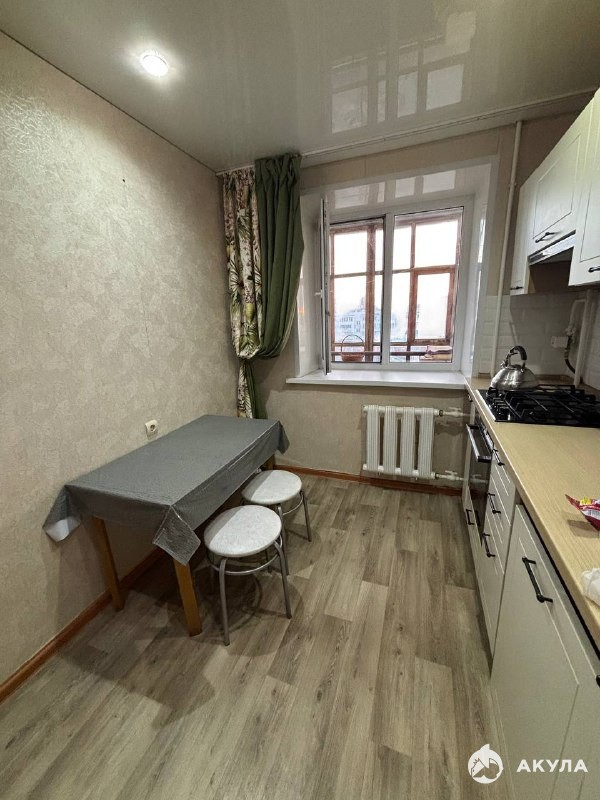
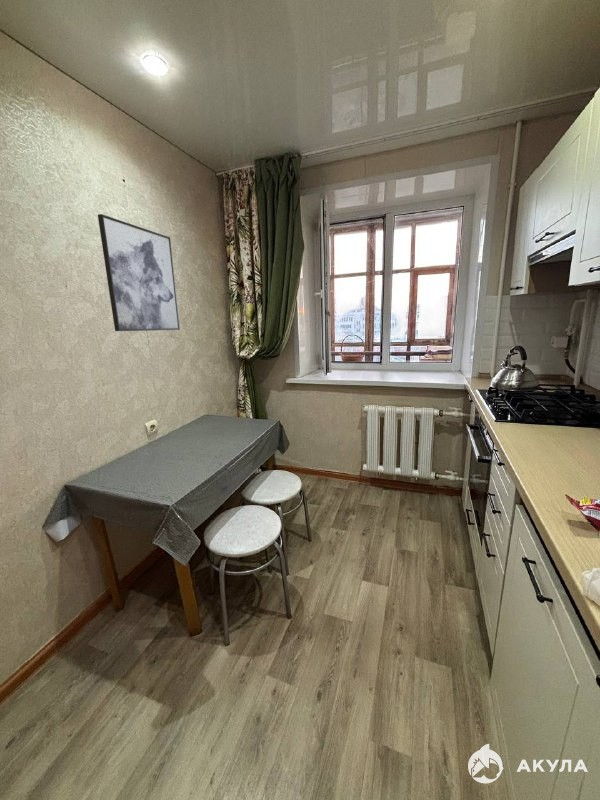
+ wall art (144, 280)
